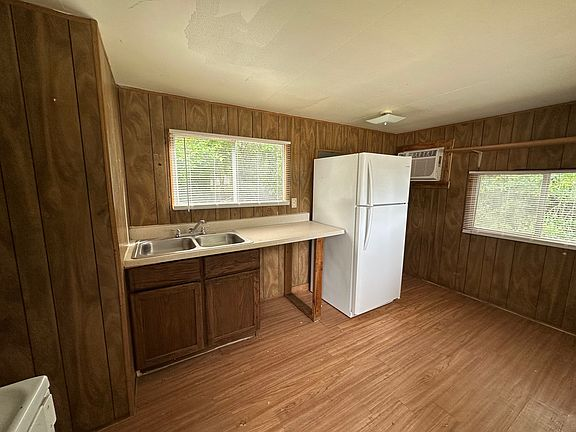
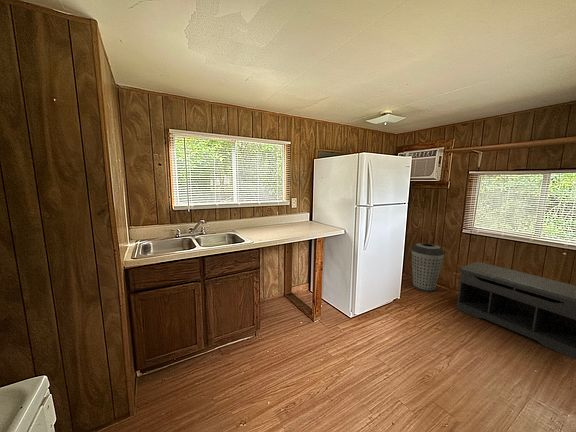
+ bench (519, 301)
+ trash bin (425, 266)
